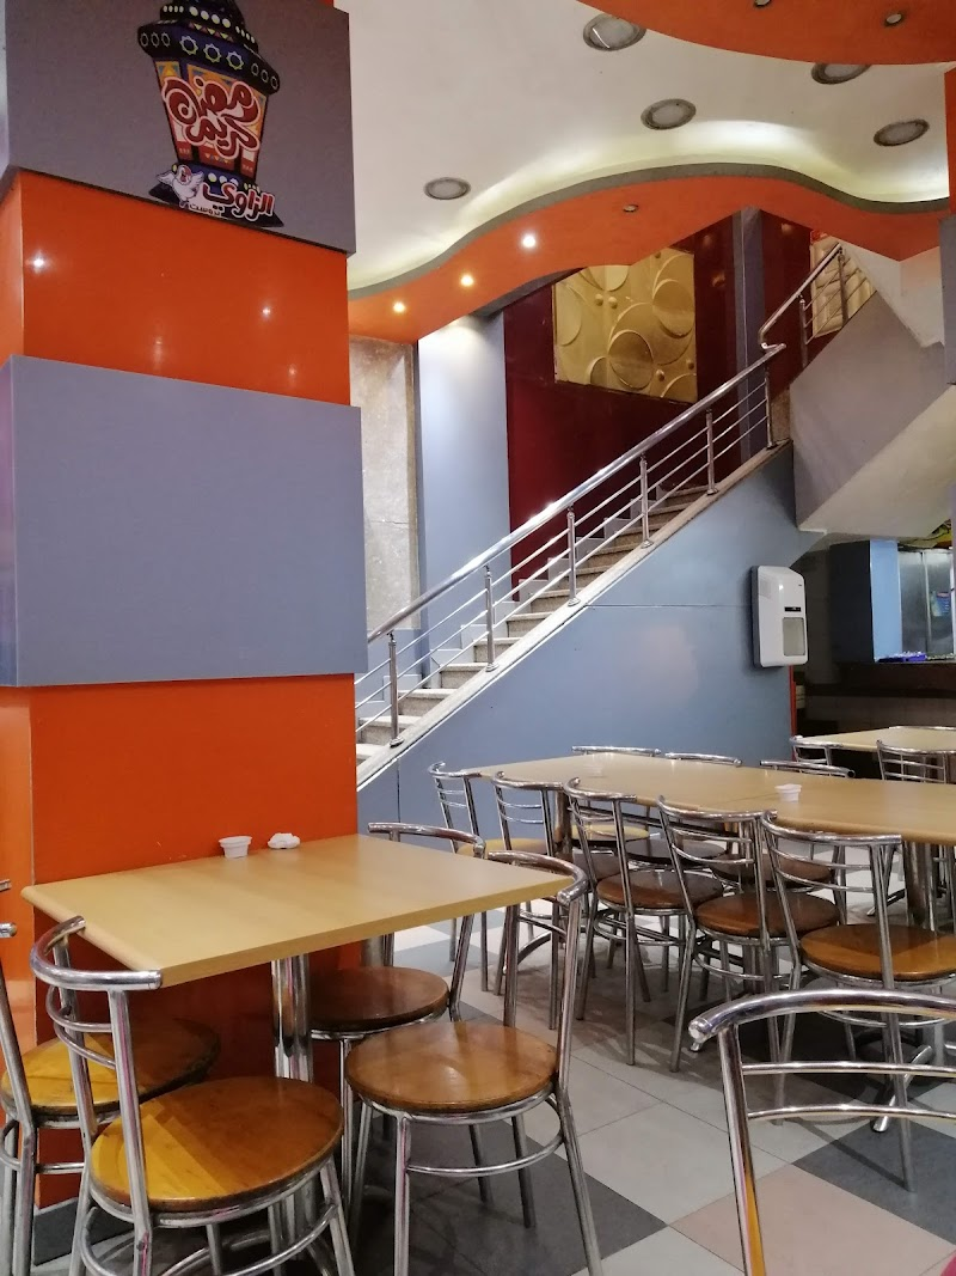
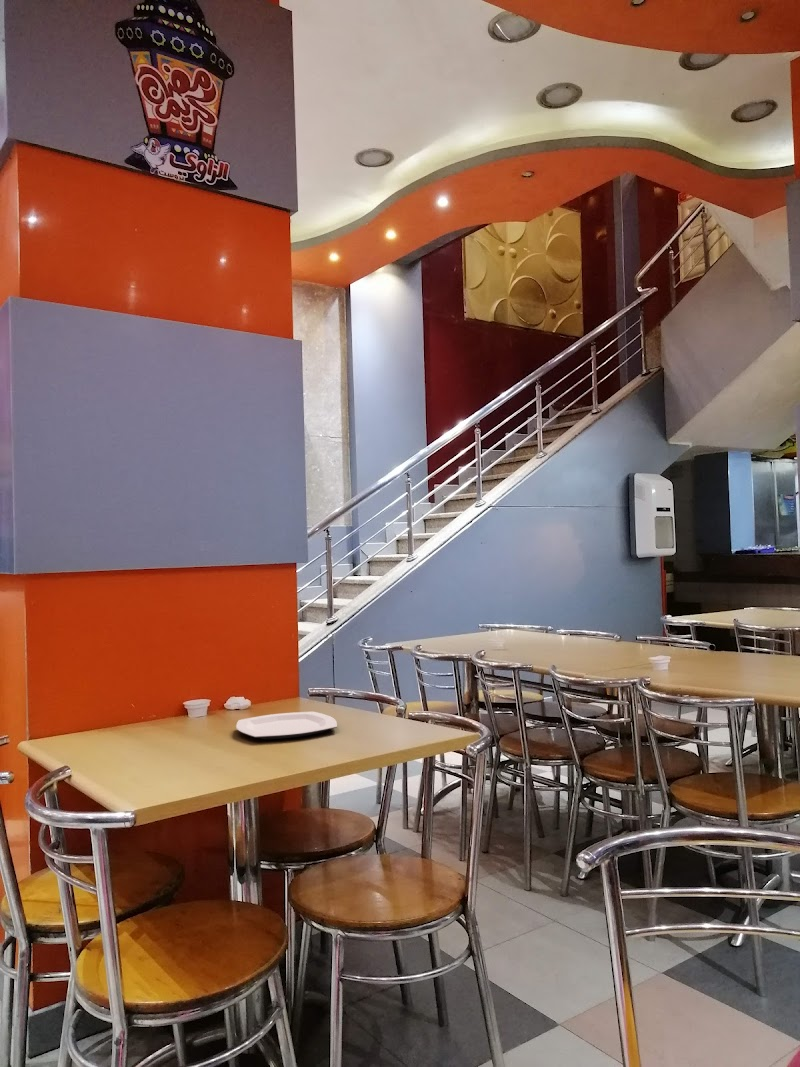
+ plate (286, 726)
